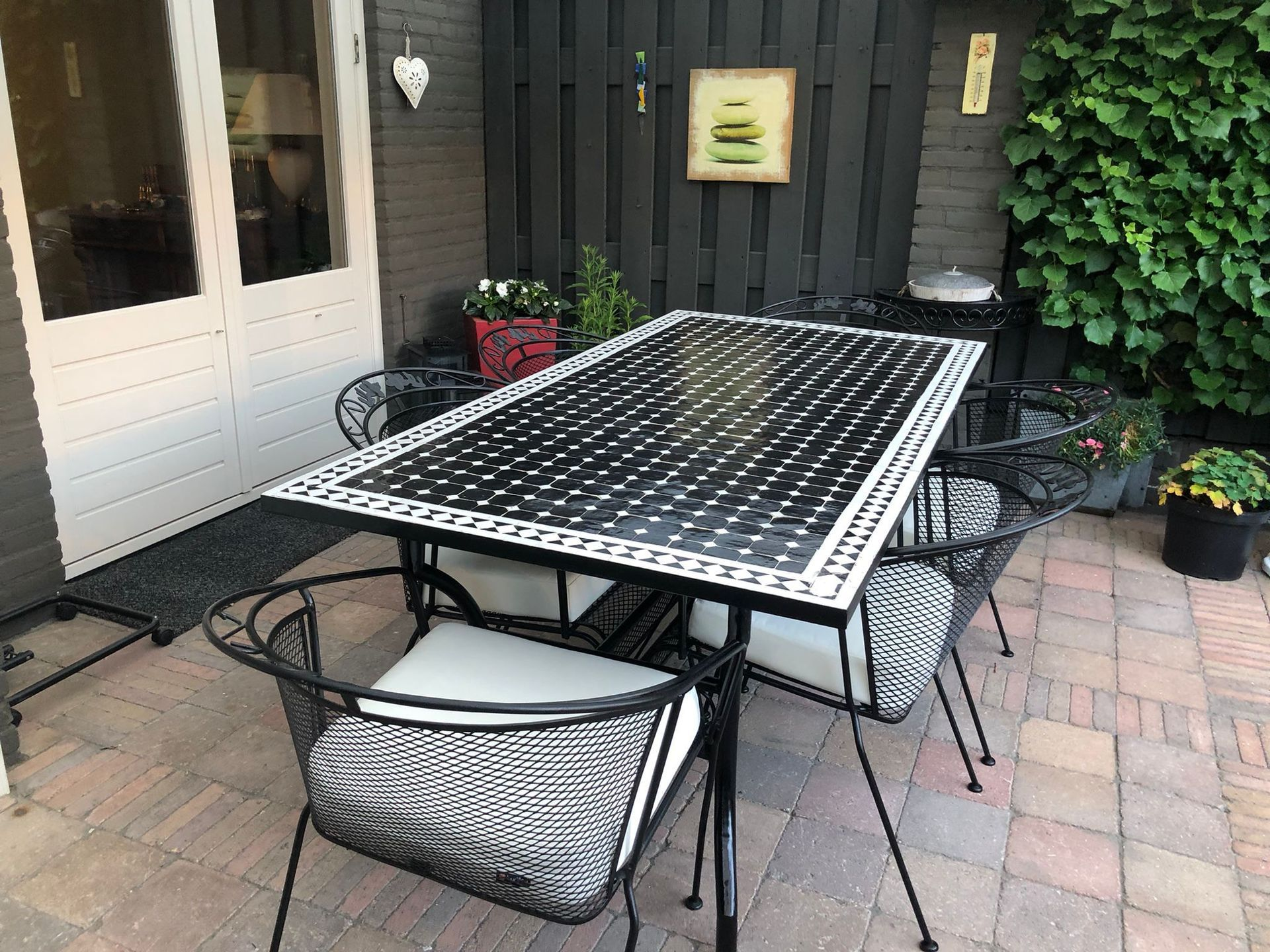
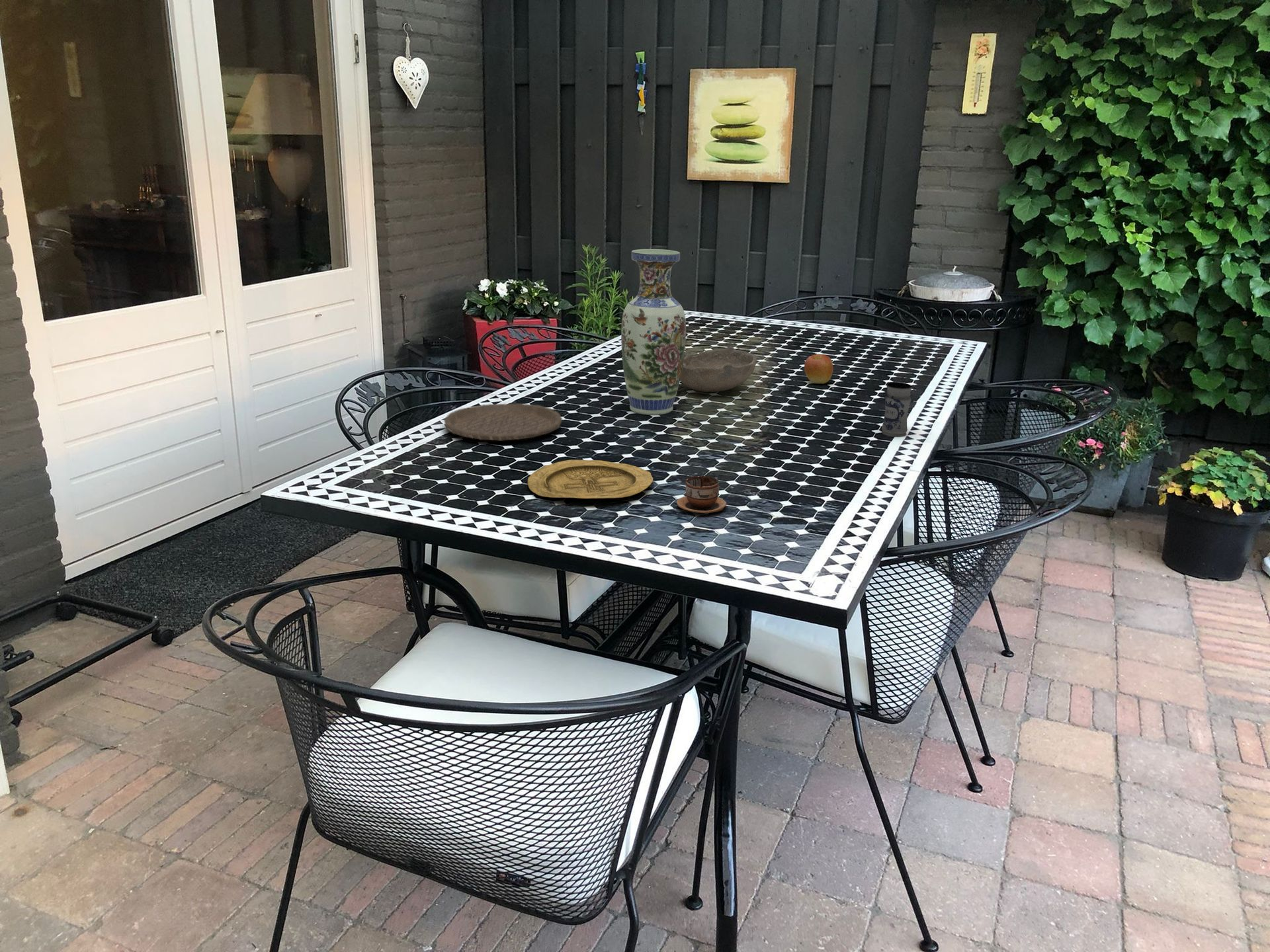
+ bowl (714, 371)
+ vase (654, 333)
+ jar (896, 409)
+ apple (818, 369)
+ plate (503, 422)
+ plate (590, 480)
+ cup (702, 493)
